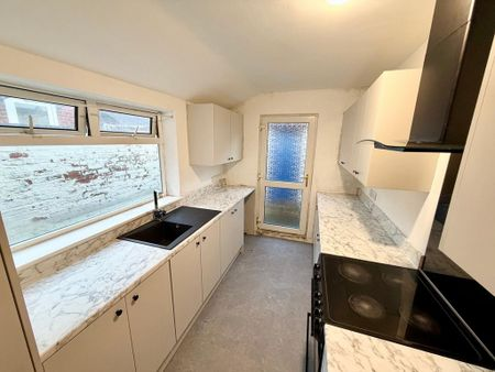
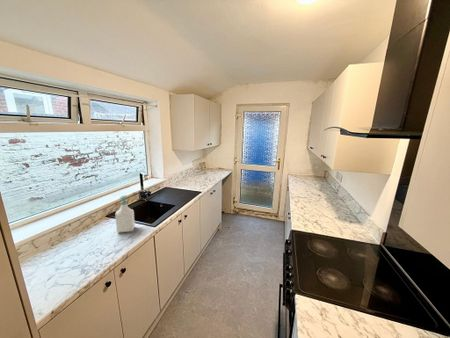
+ soap bottle (125, 212)
